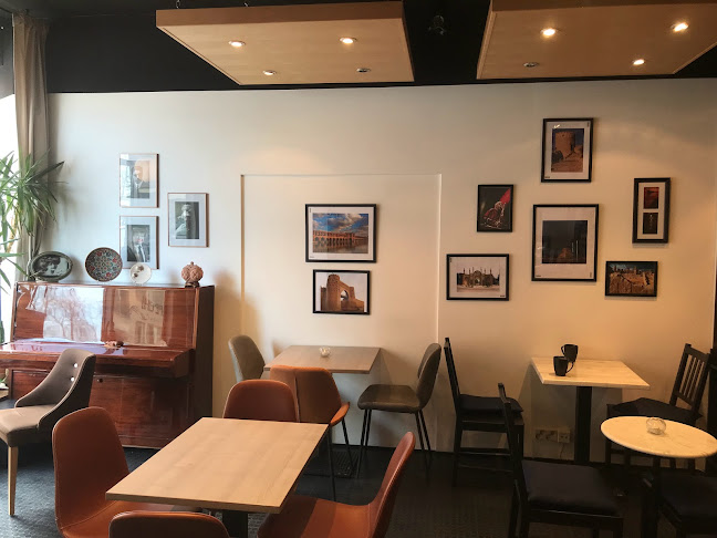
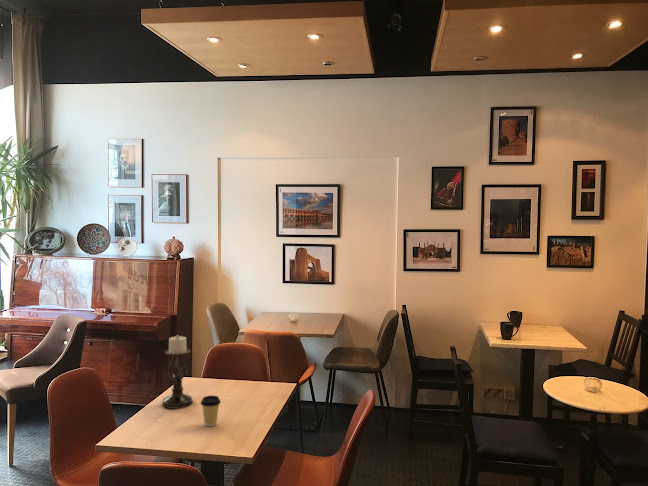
+ candle holder (178, 369)
+ coffee cup (210, 411)
